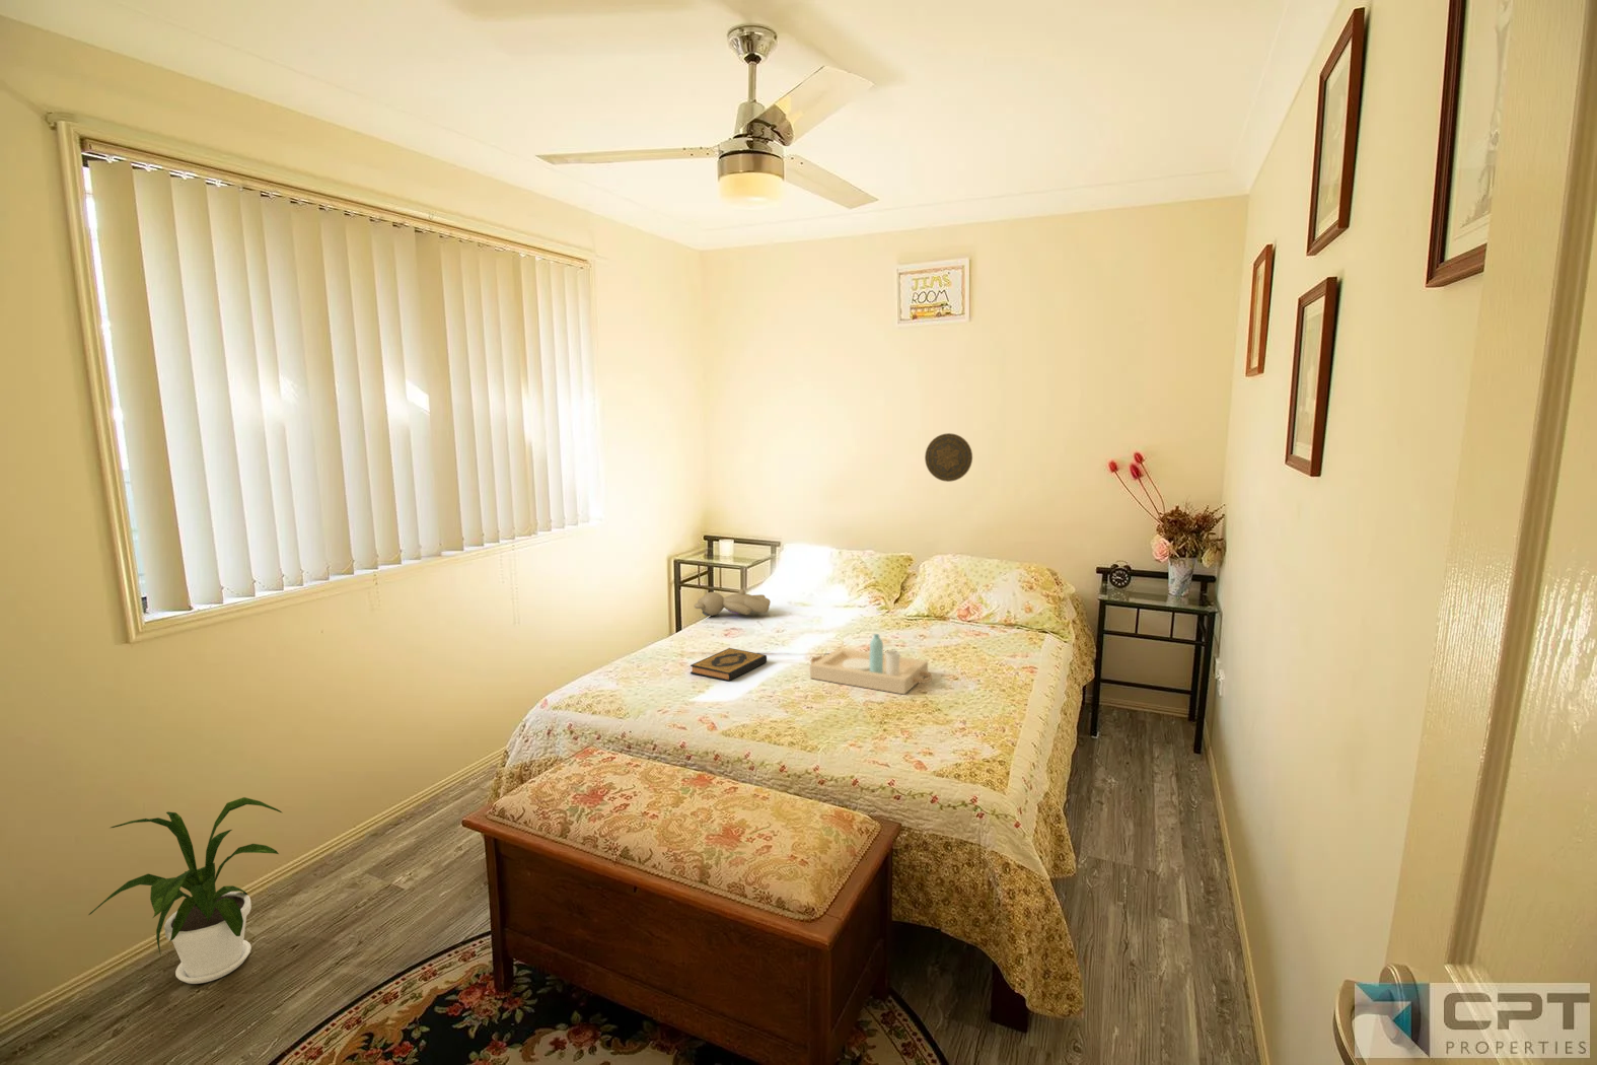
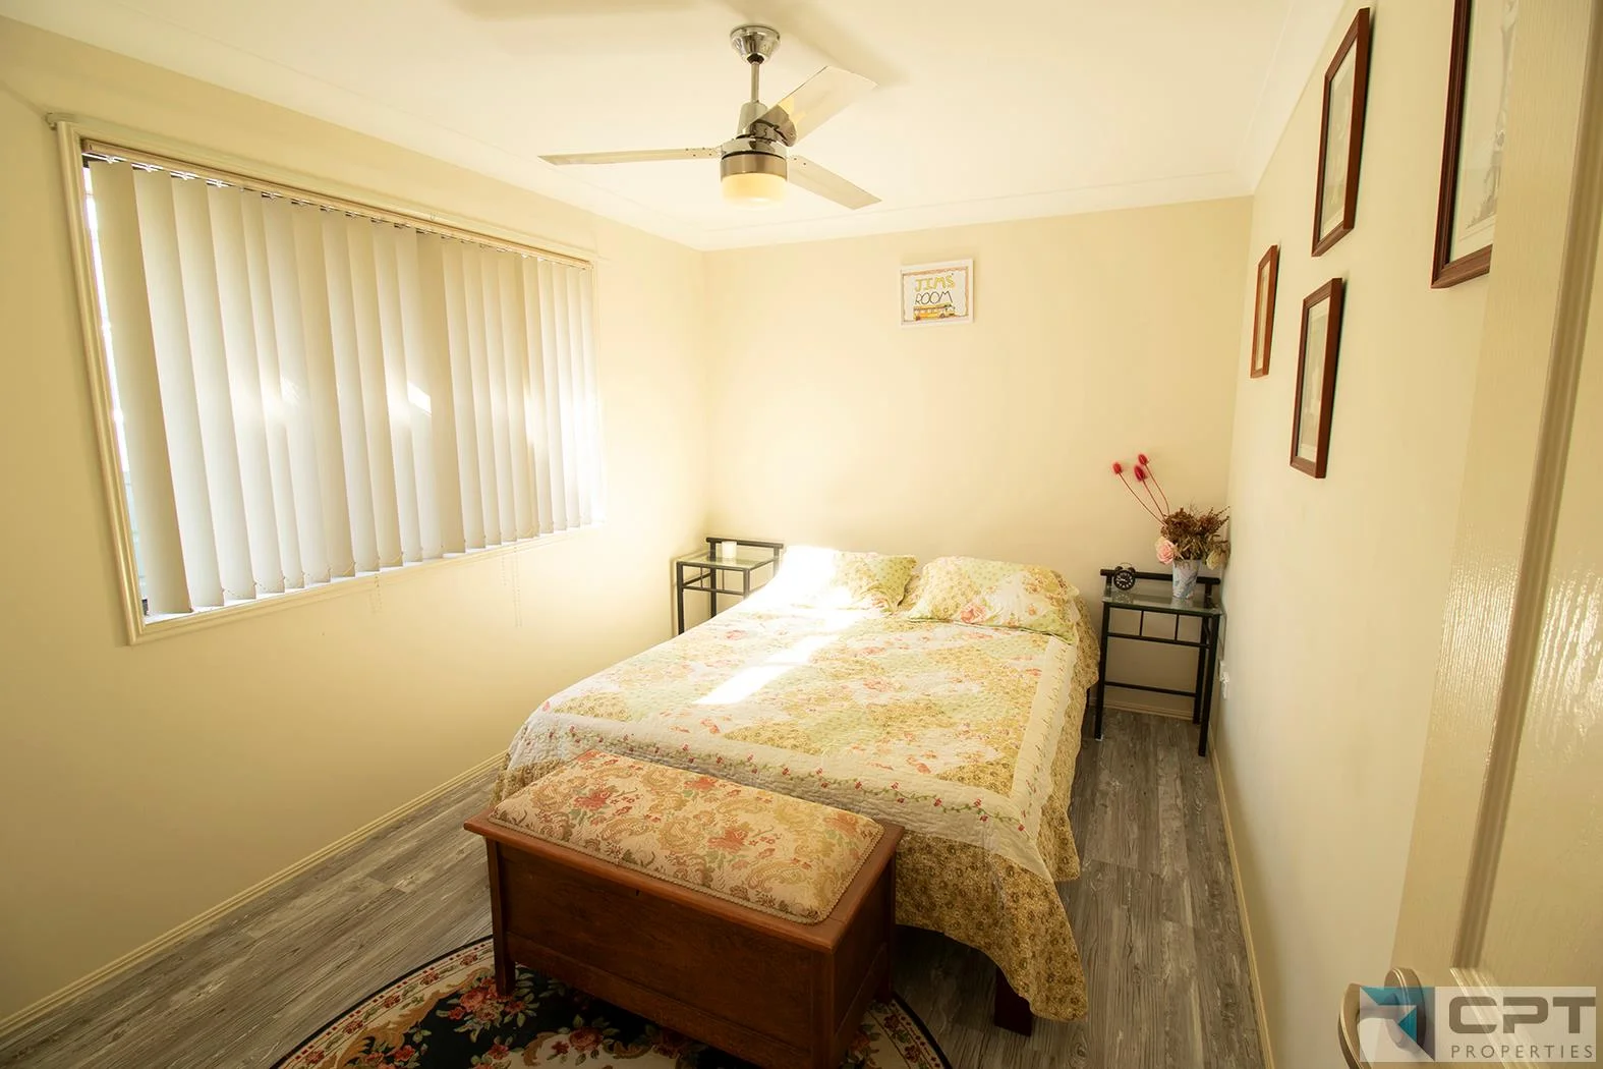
- decorative plate (947, 458)
- hardback book (730, 663)
- serving tray (869, 653)
- teddy bear (733, 601)
- house plant (200, 886)
